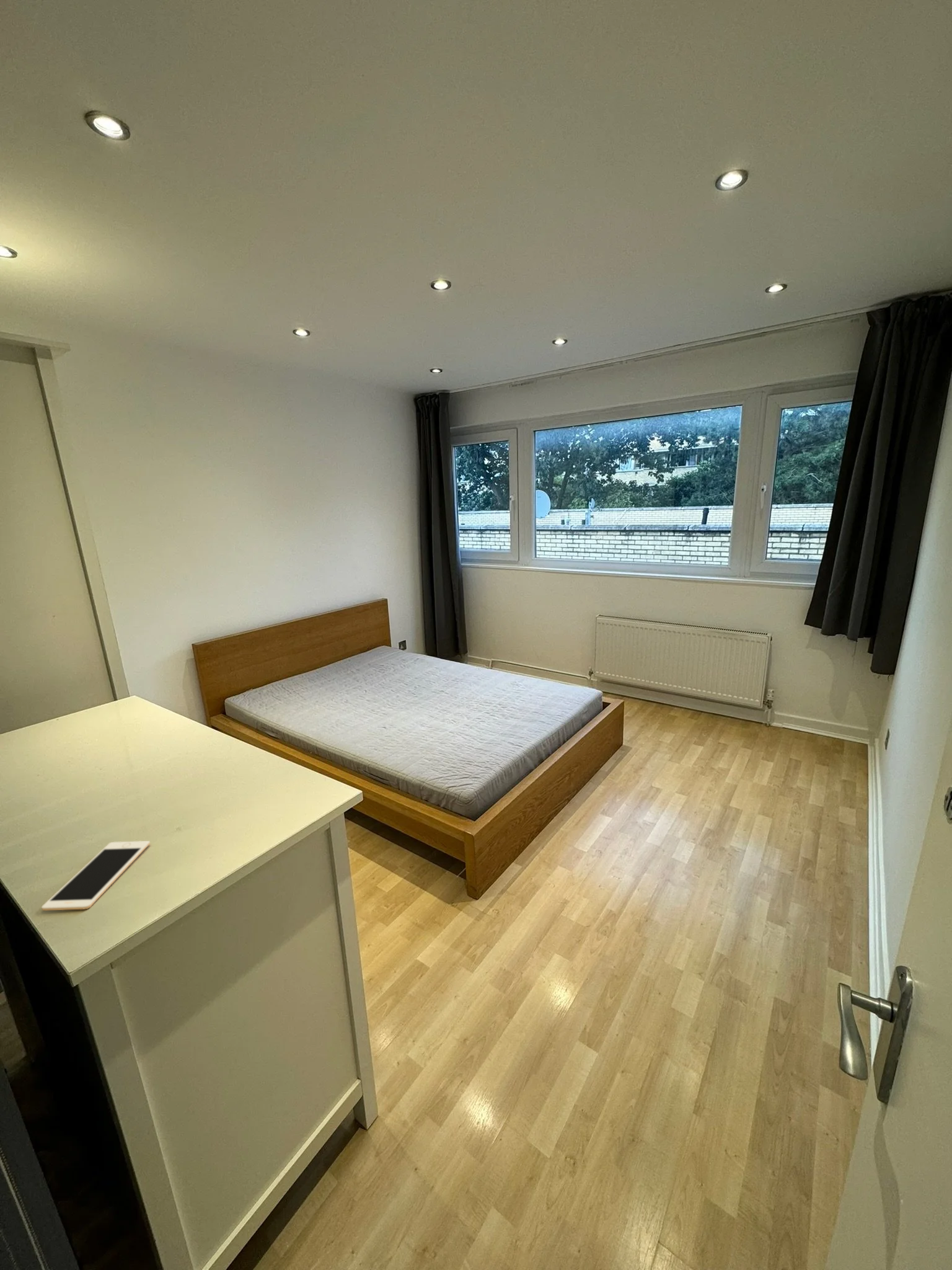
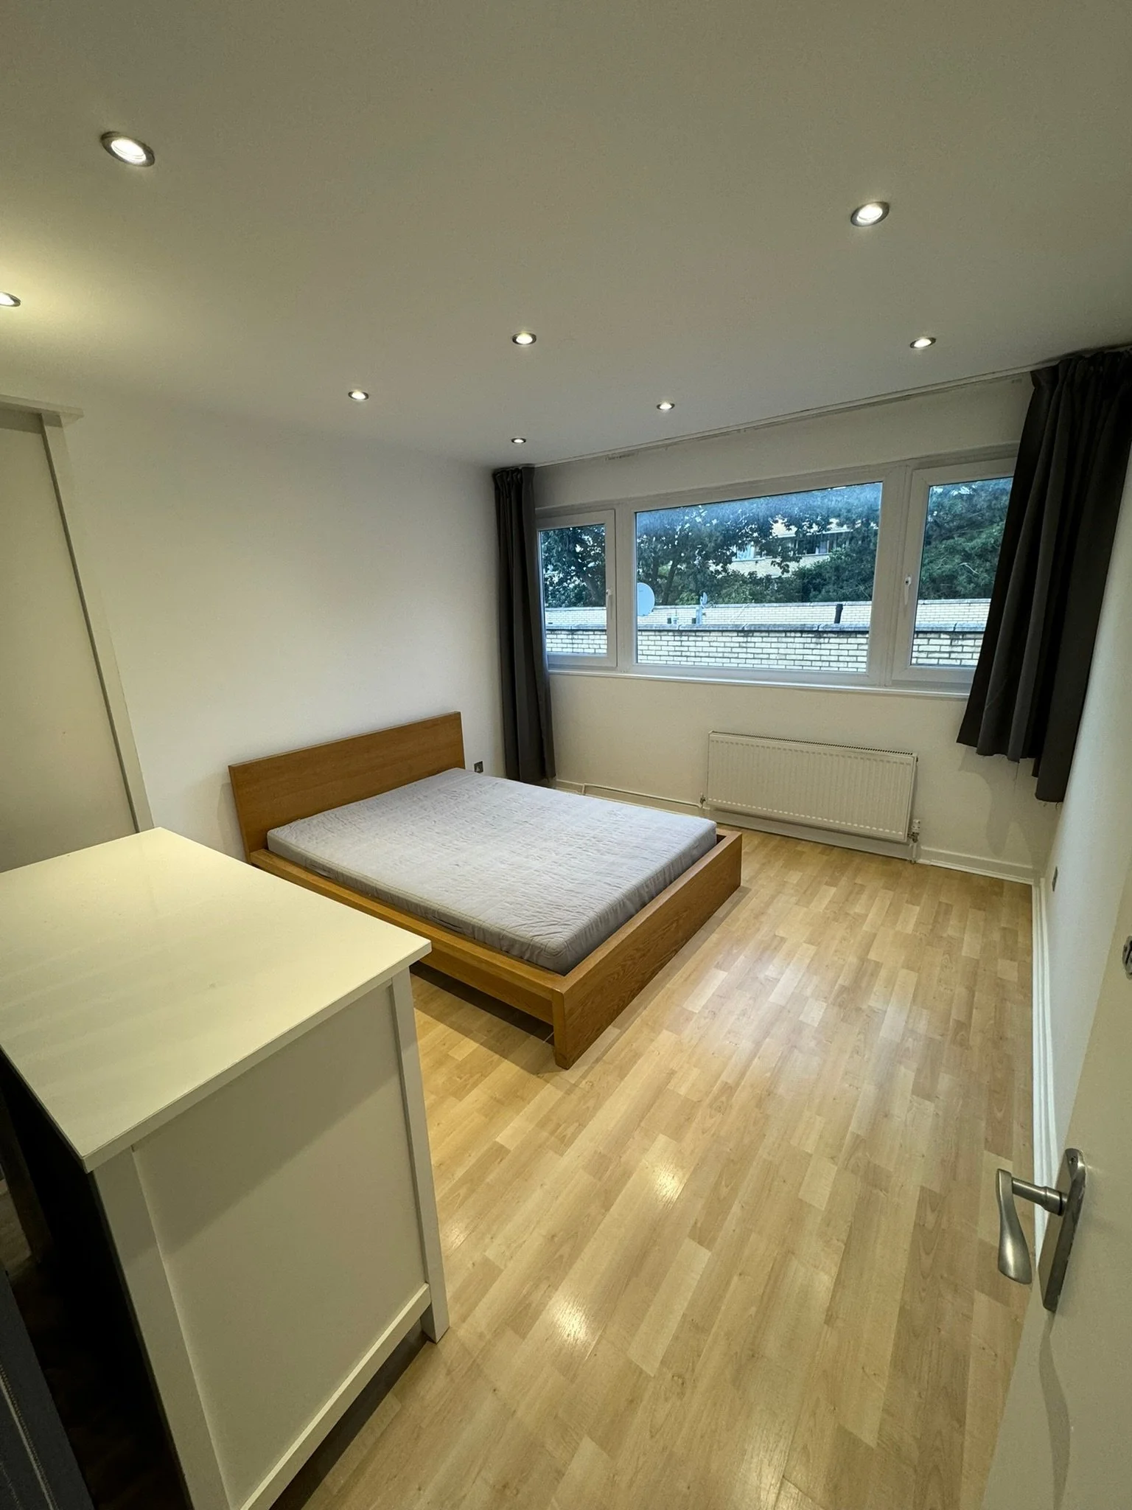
- cell phone (100, 873)
